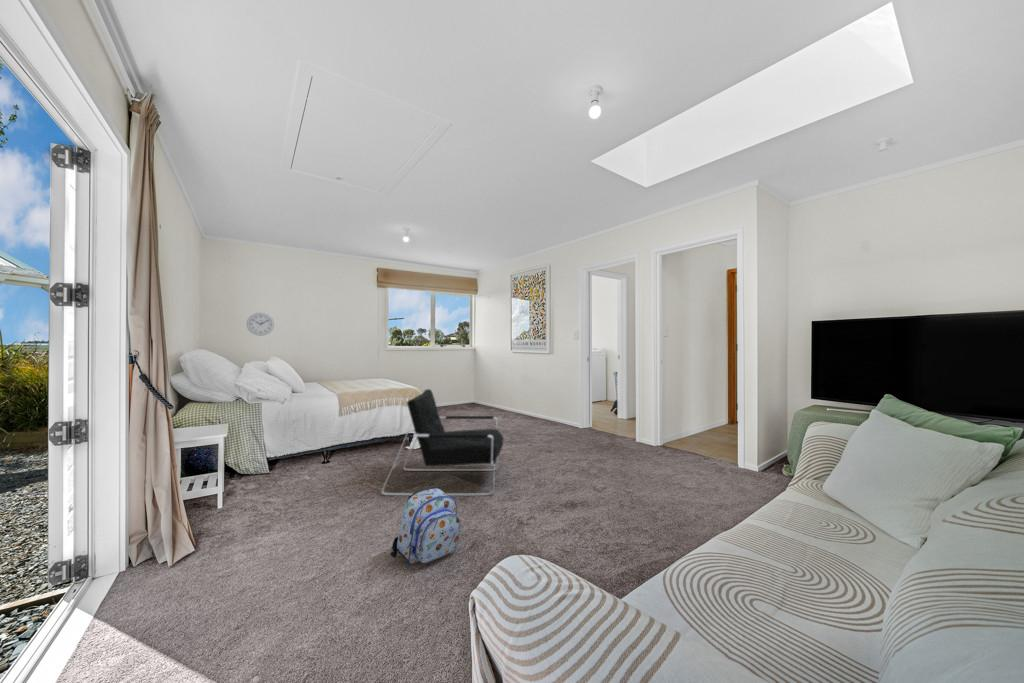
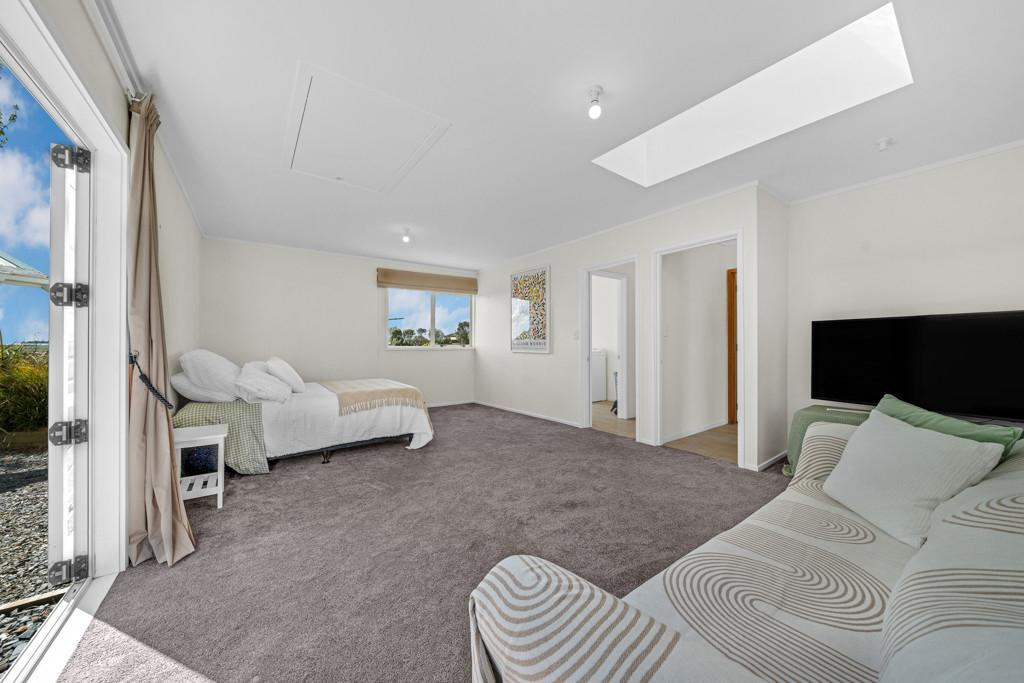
- backpack (429, 523)
- wall clock (260, 324)
- armchair (448, 437)
